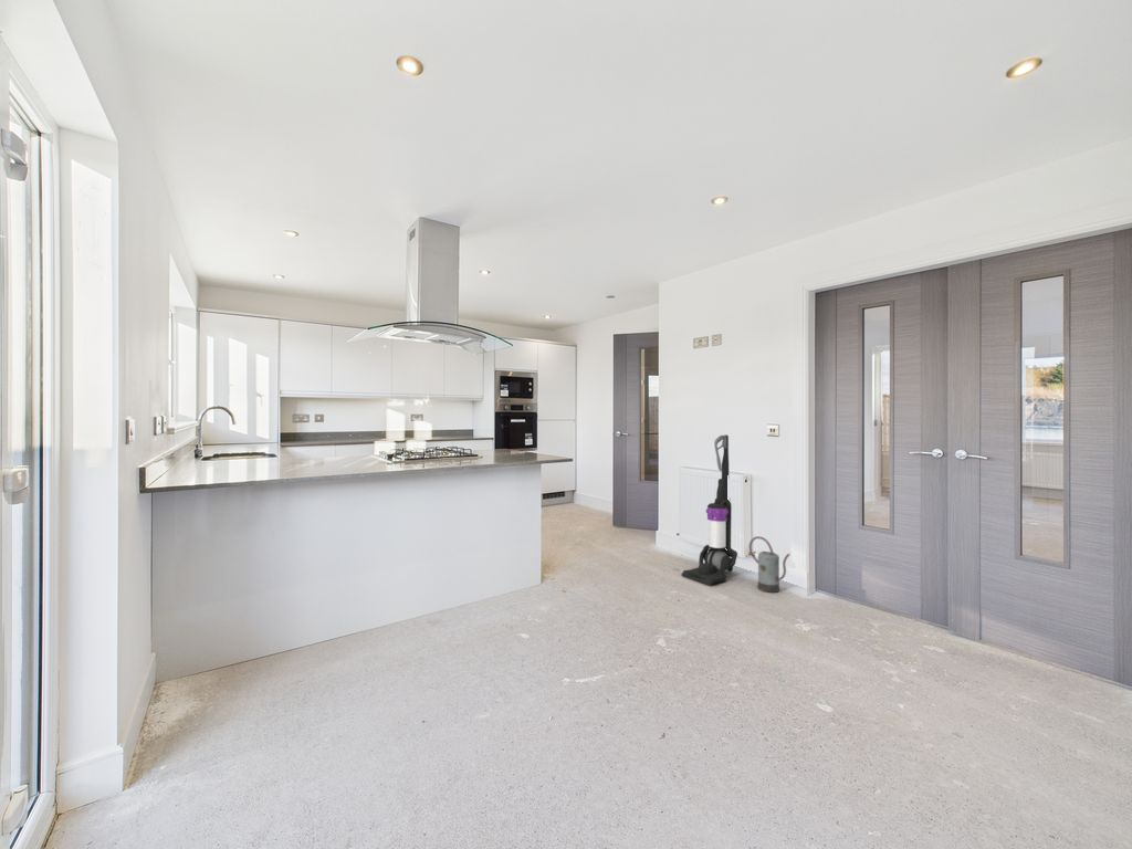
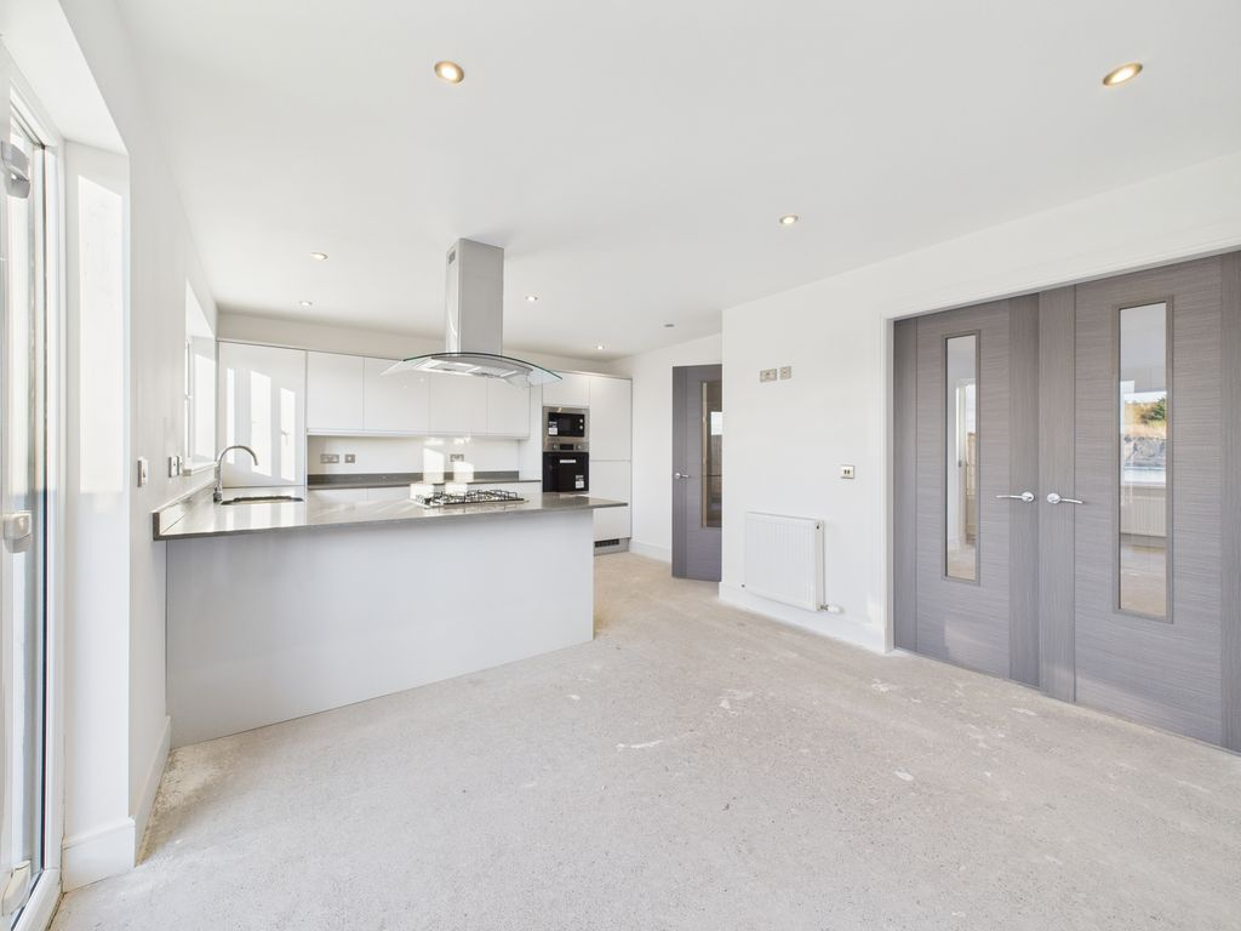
- watering can (768, 564)
- vacuum cleaner (713, 505)
